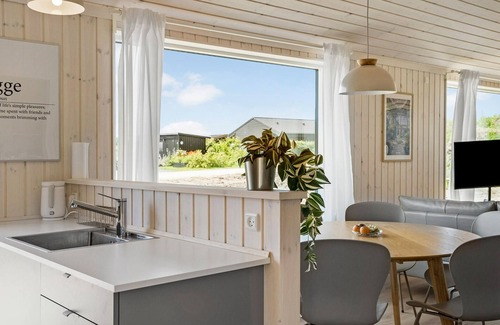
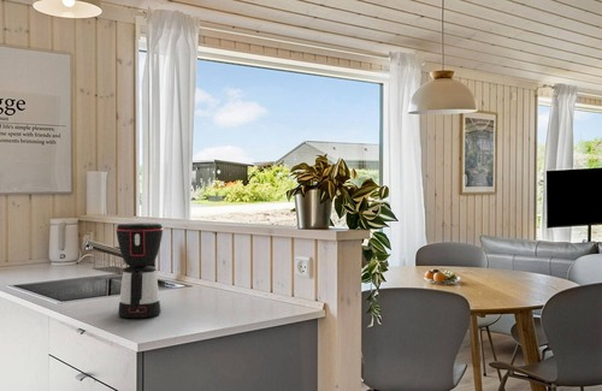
+ coffee maker (140, 268)
